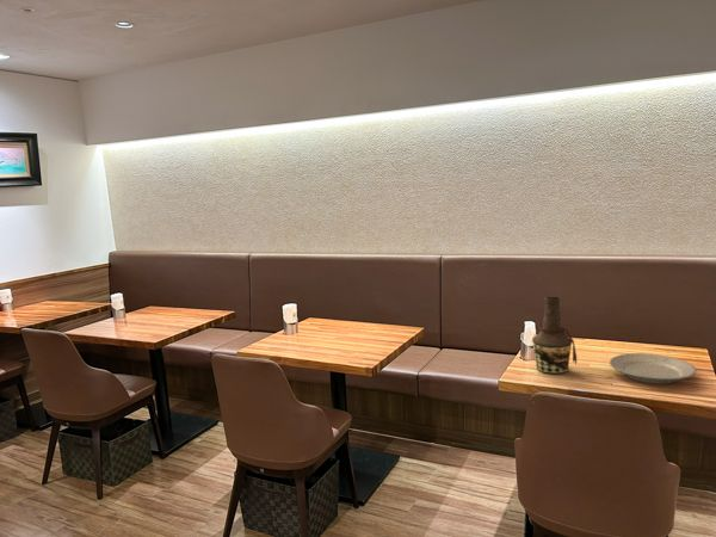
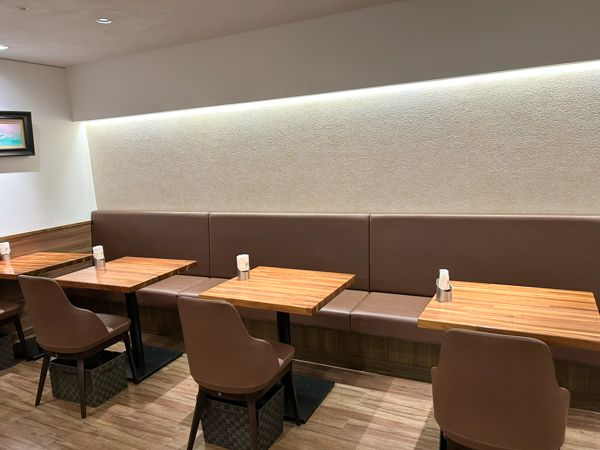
- bottle (554, 333)
- plate (650, 369)
